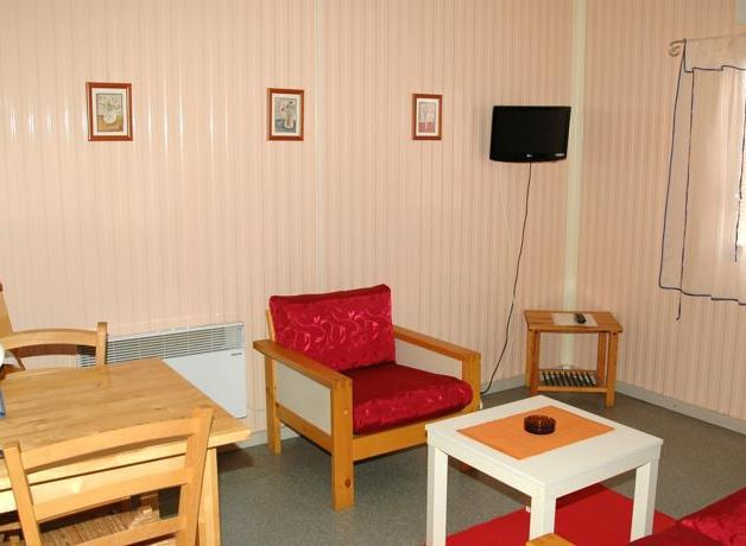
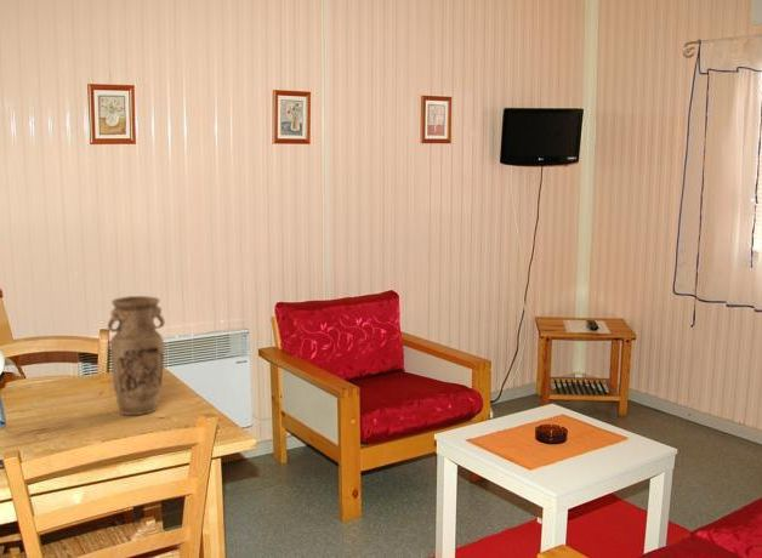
+ vase (137, 354)
